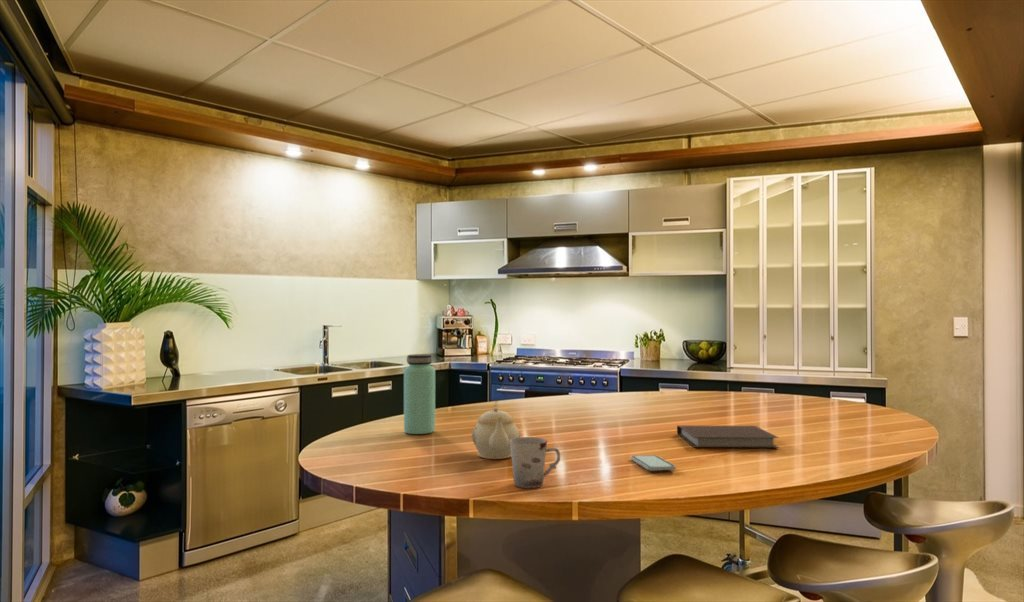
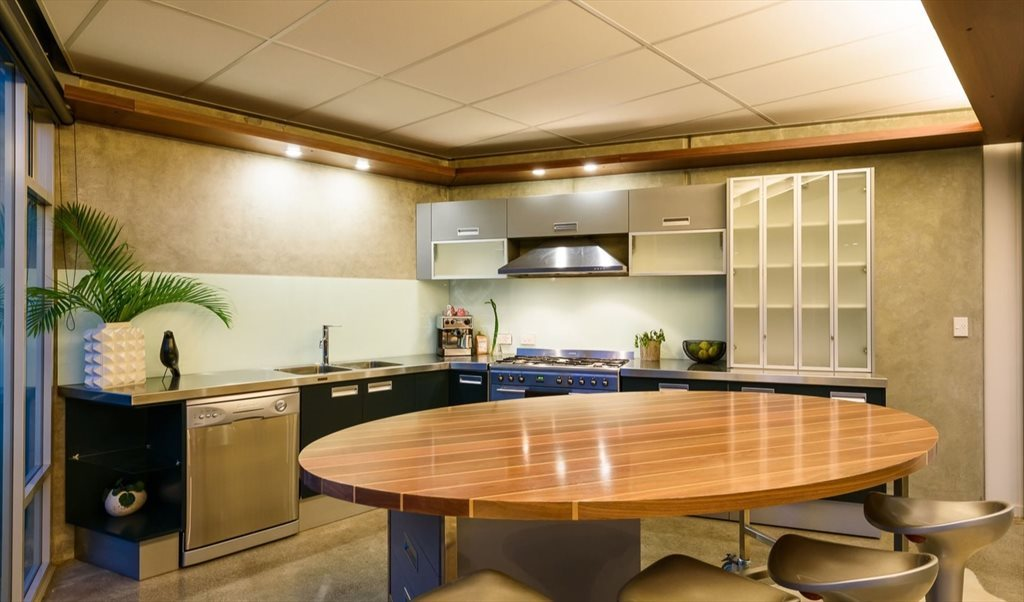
- bottle (419, 393)
- notebook (725, 435)
- cup (535, 462)
- teapot (495, 430)
- smartphone (652, 462)
